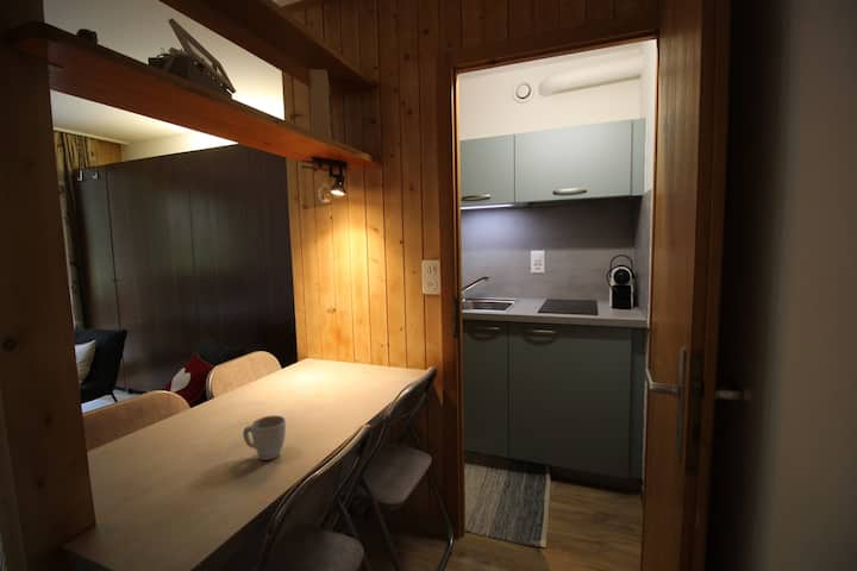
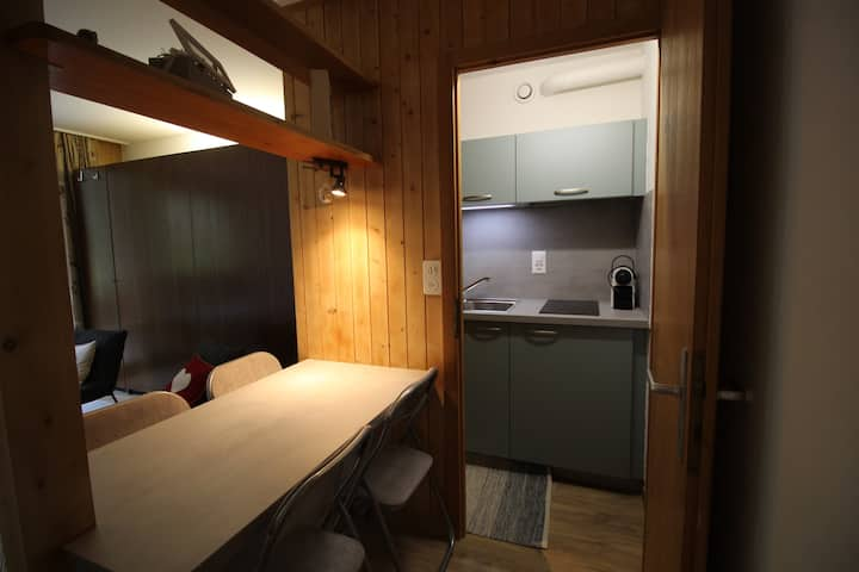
- mug (263, 438)
